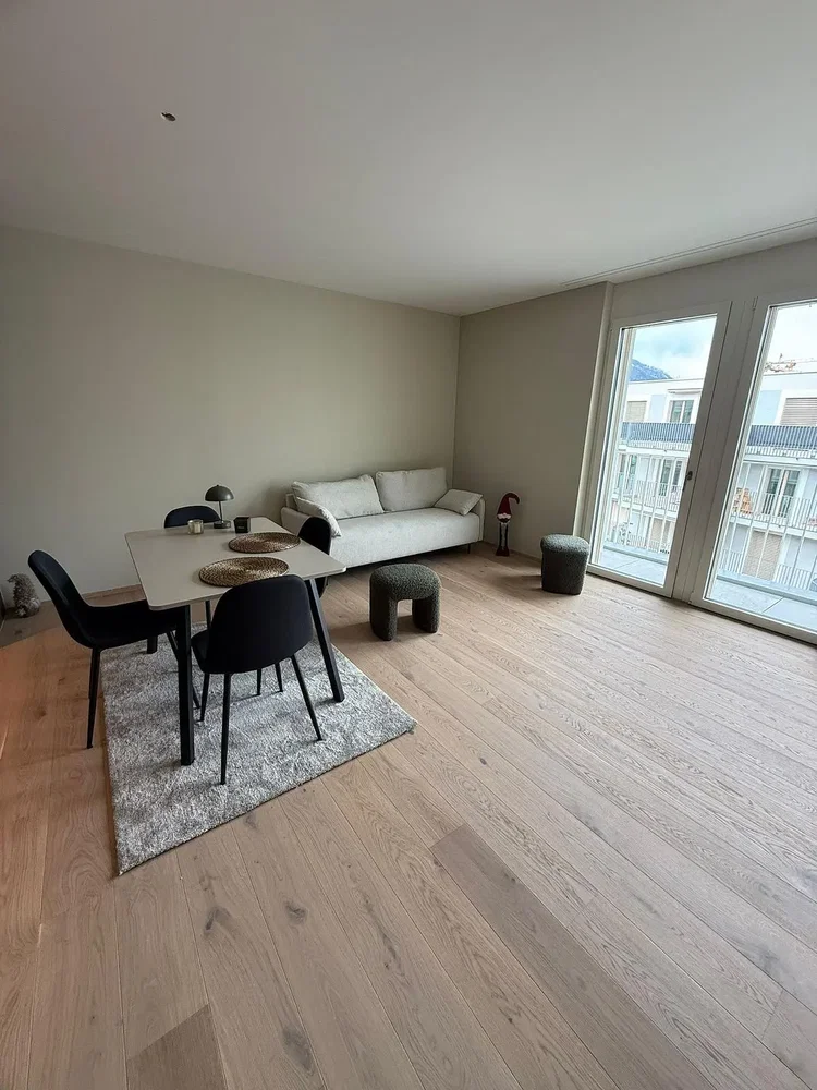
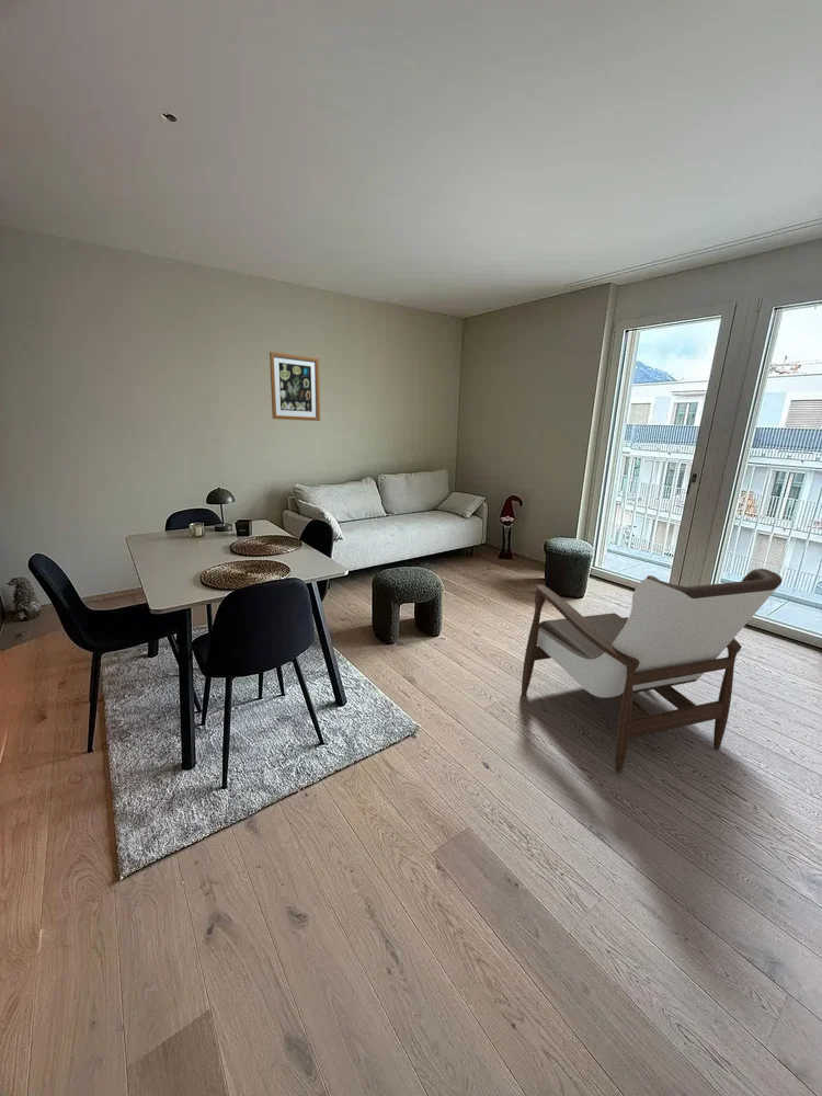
+ armchair (633, 640)
+ wall art (296, 388)
